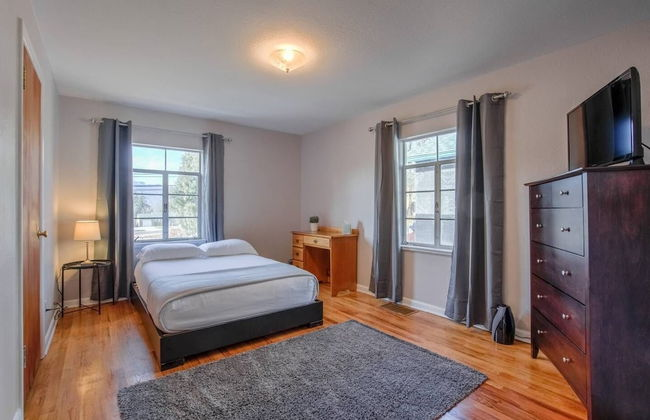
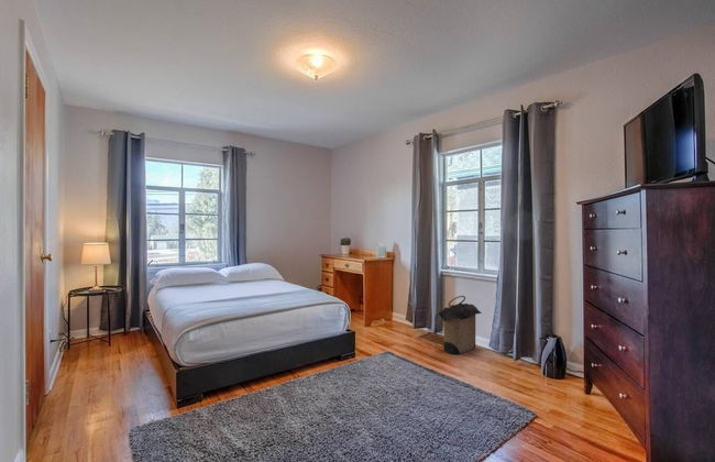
+ laundry hamper (459, 320)
